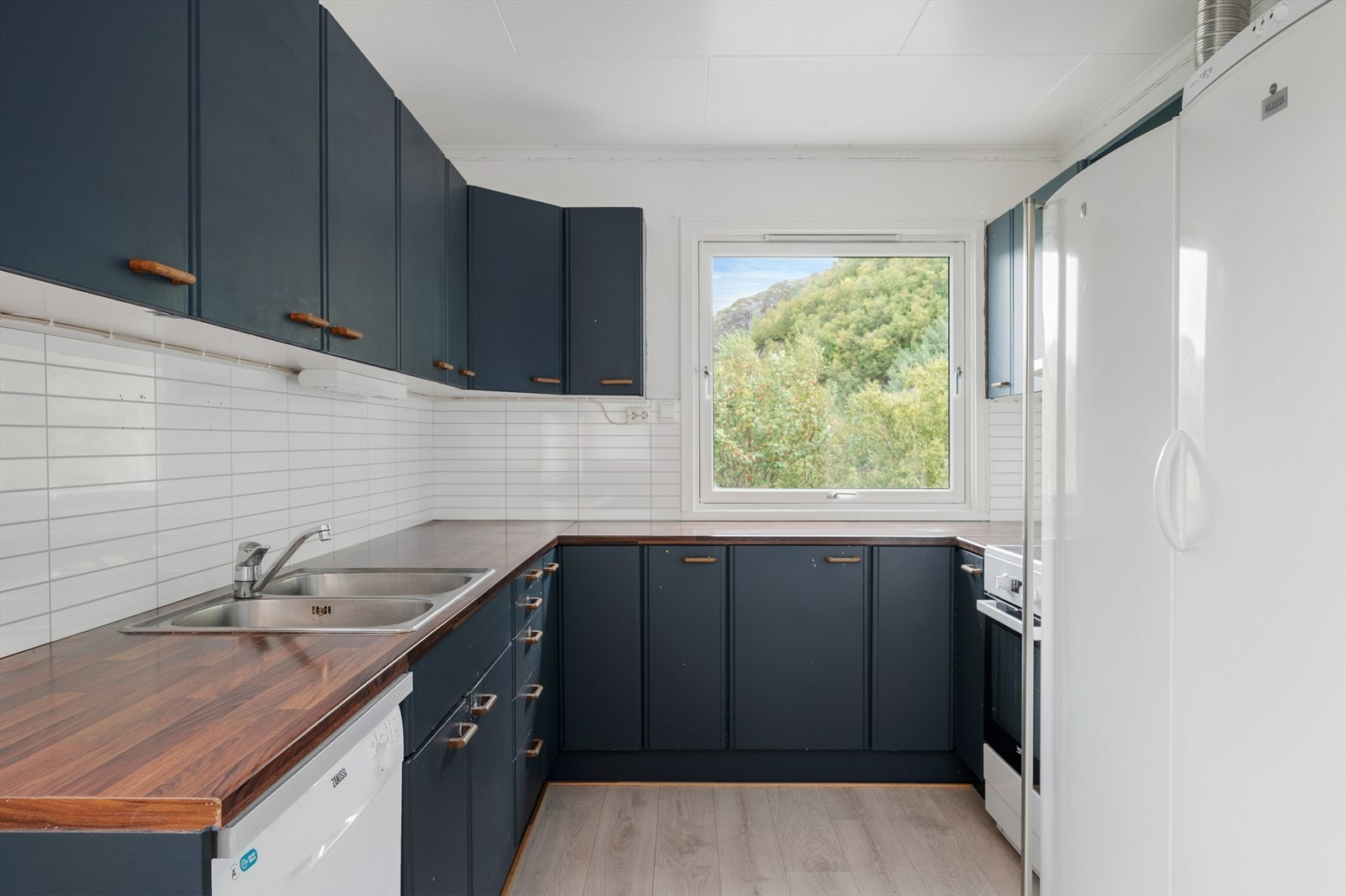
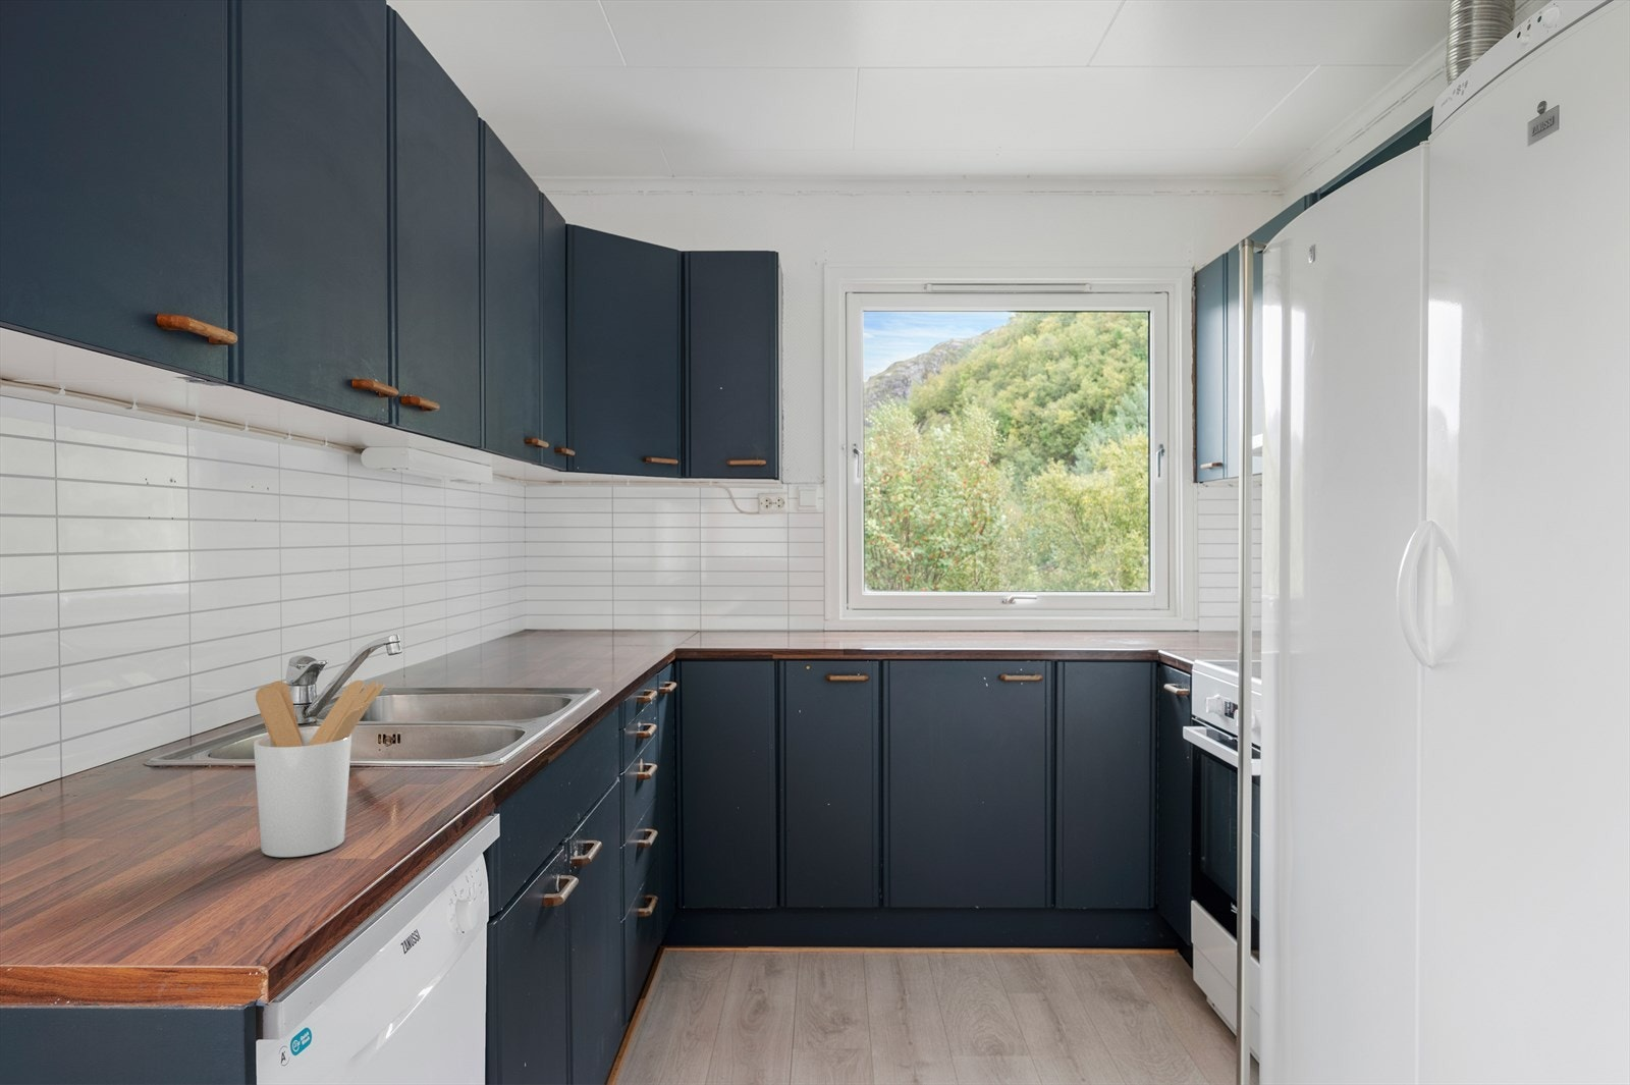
+ utensil holder (323, 760)
